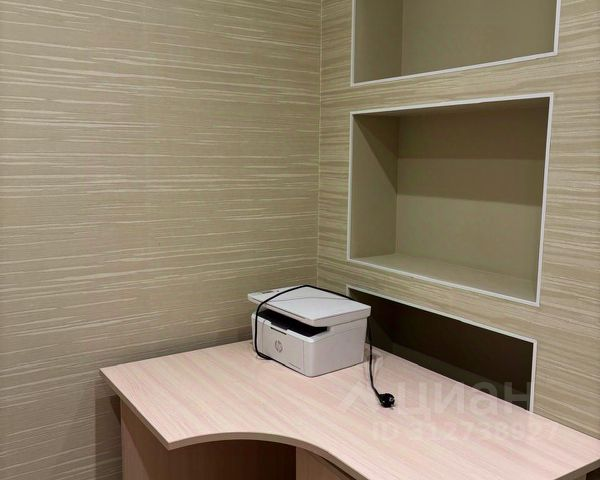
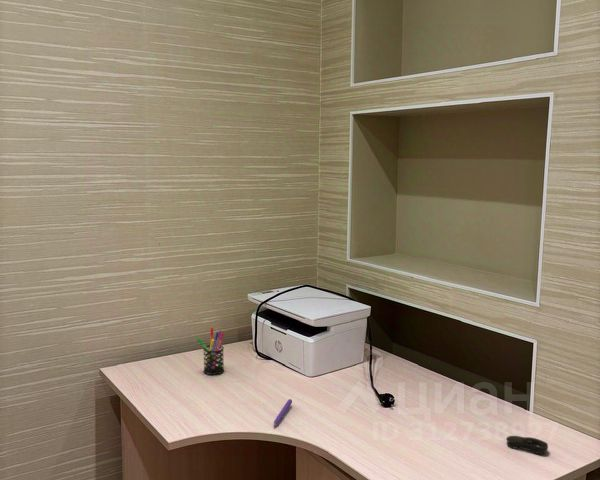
+ pen (282, 412)
+ computer mouse (537, 443)
+ pen holder (210, 350)
